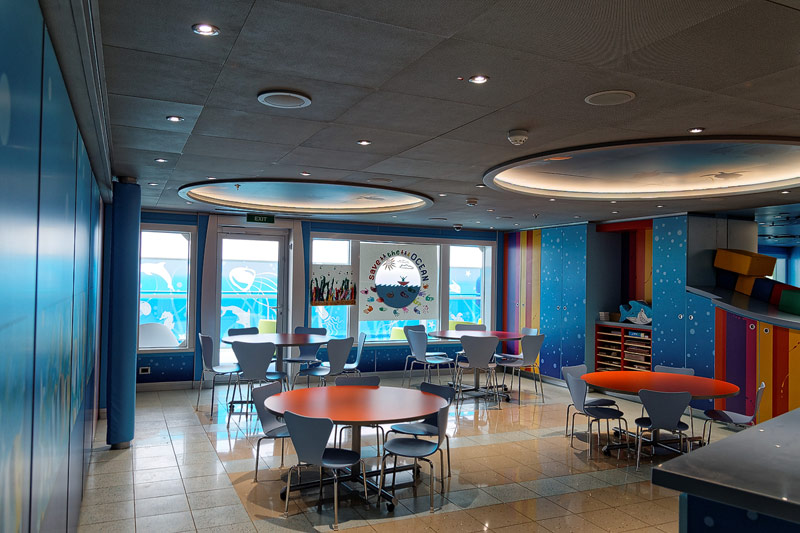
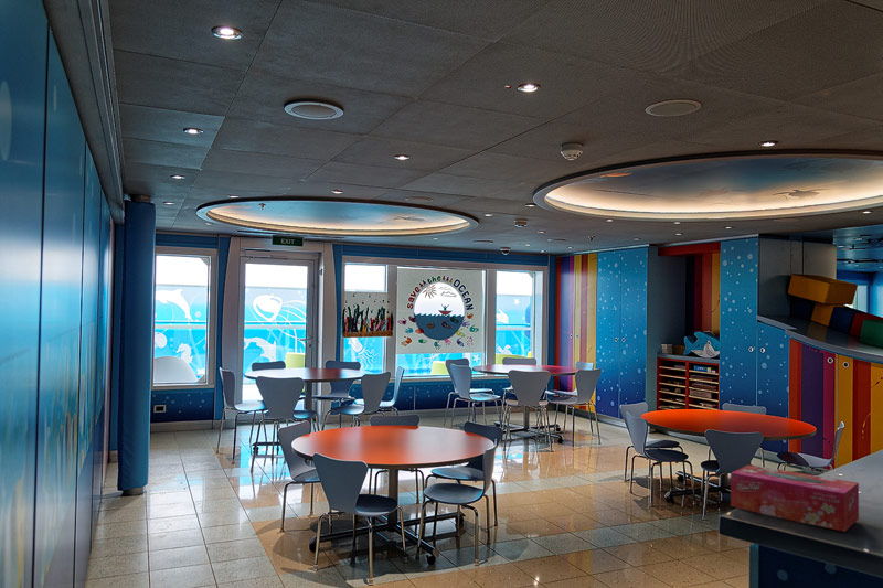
+ tissue box (792, 494)
